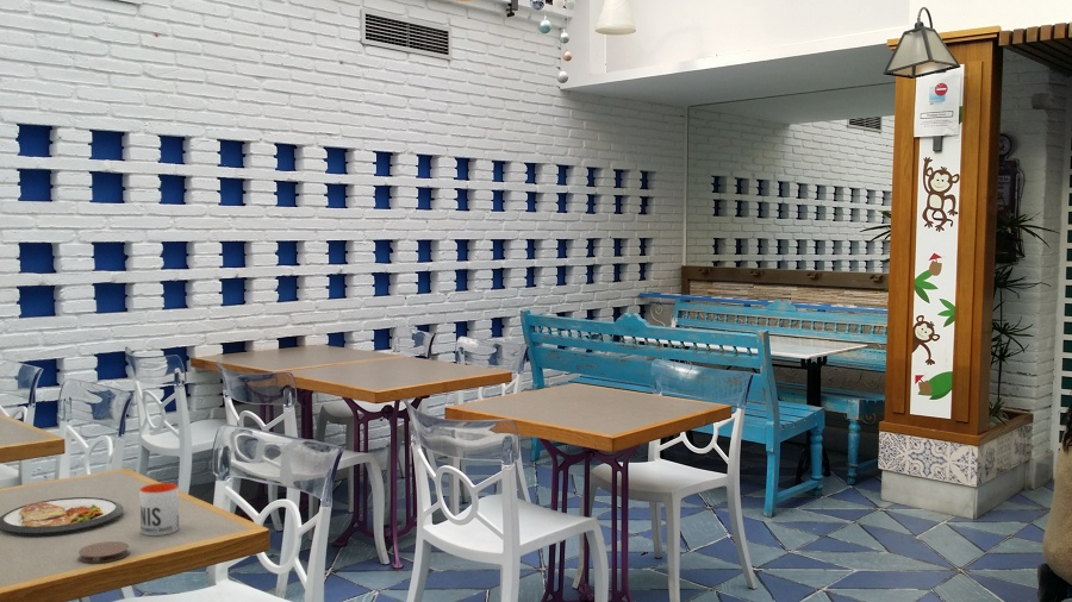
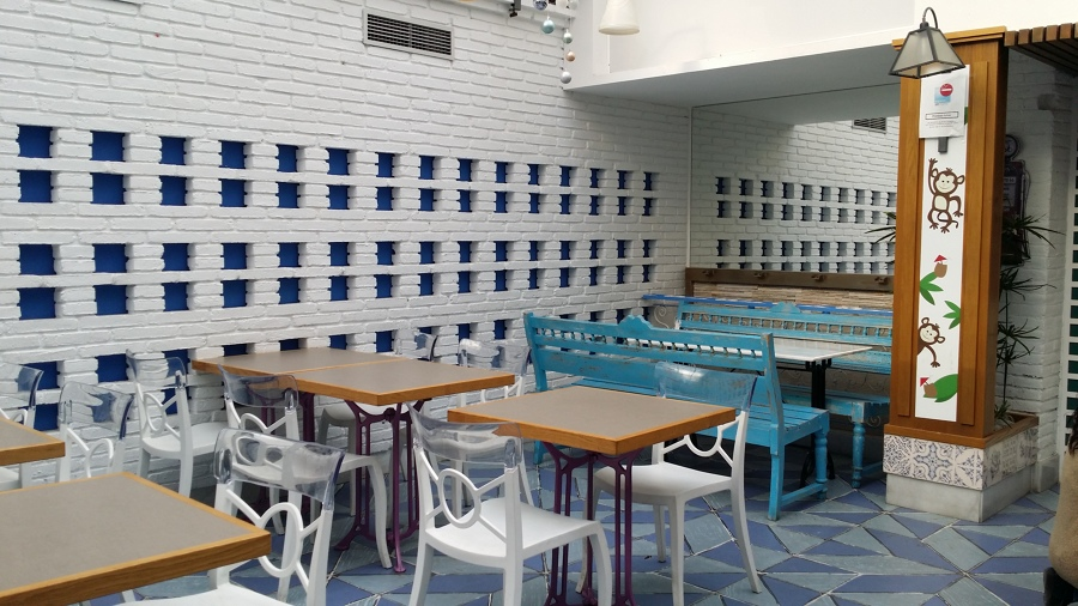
- coaster (104, 551)
- dish (61, 512)
- mug (158, 506)
